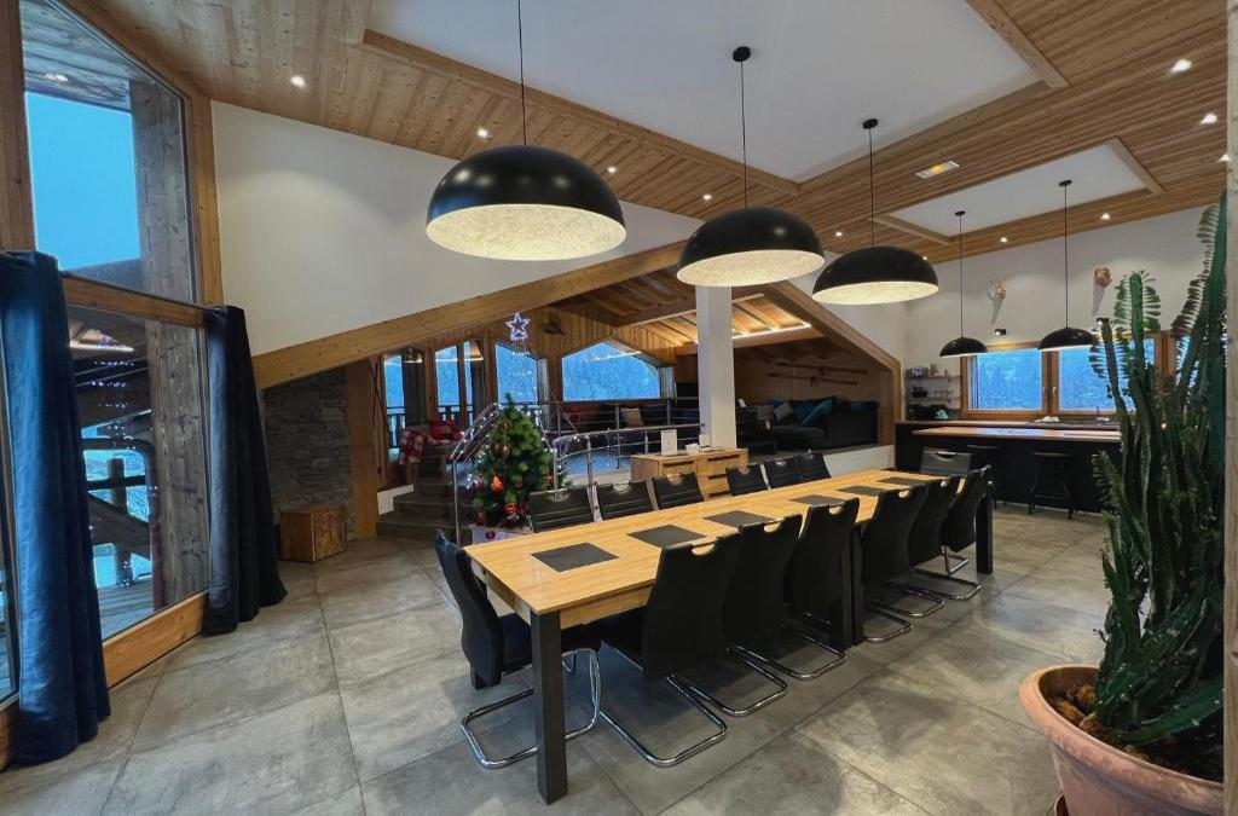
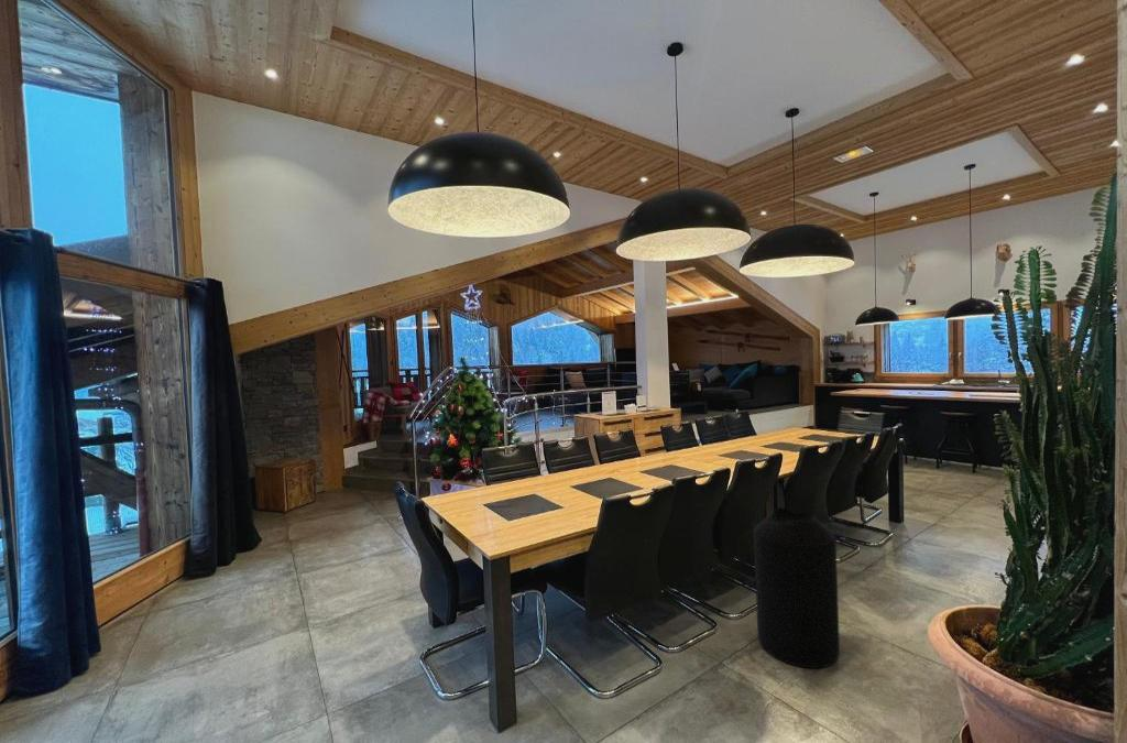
+ trash can (795, 579)
